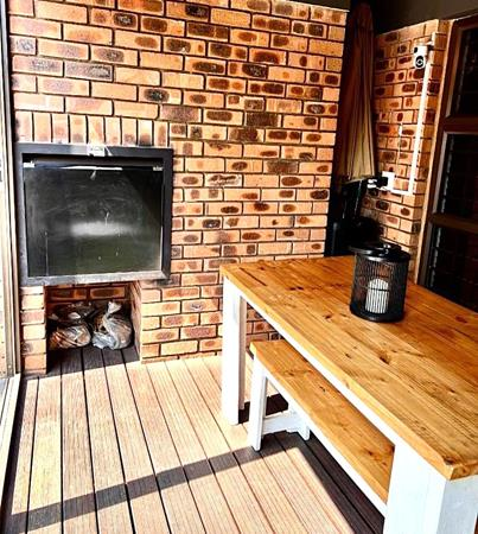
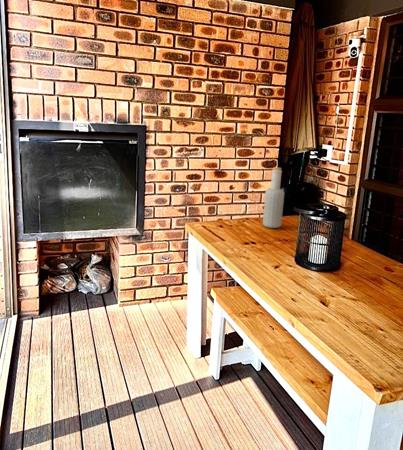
+ bottle (274, 198)
